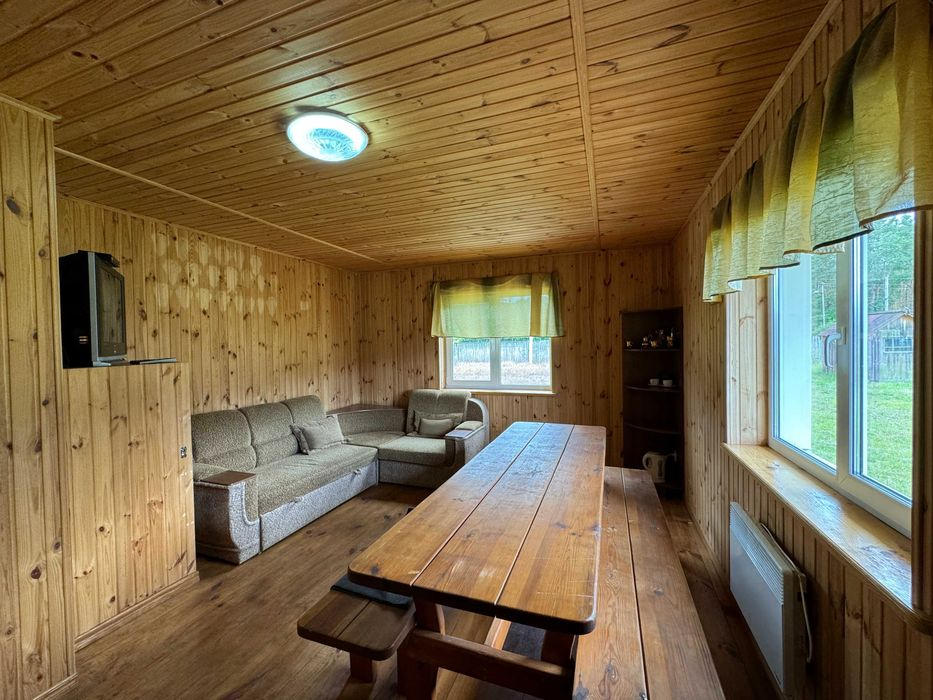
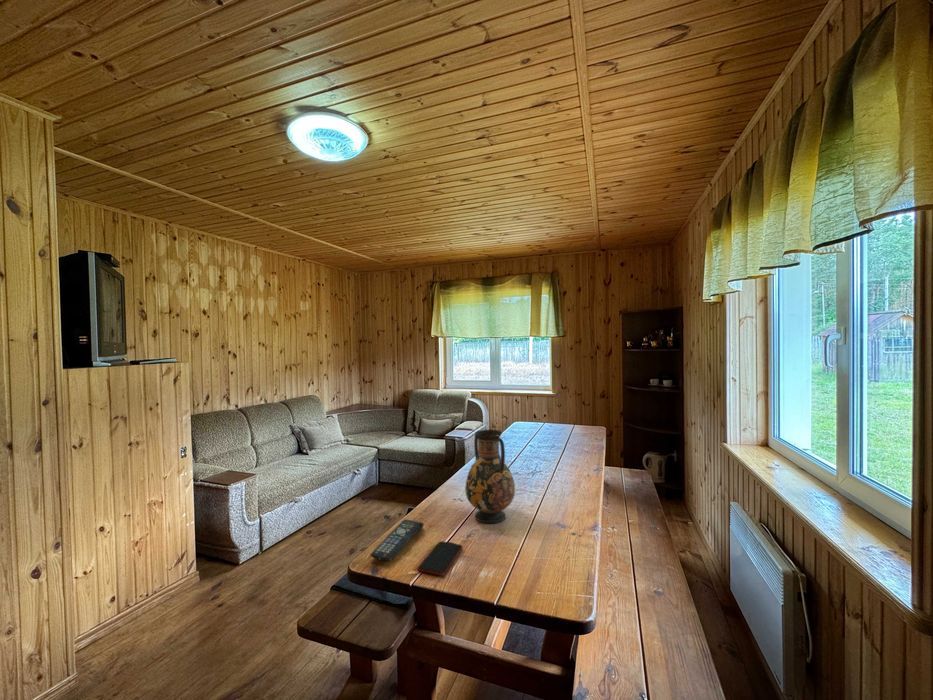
+ remote control (399, 537)
+ smartphone (441, 556)
+ vase (489, 474)
